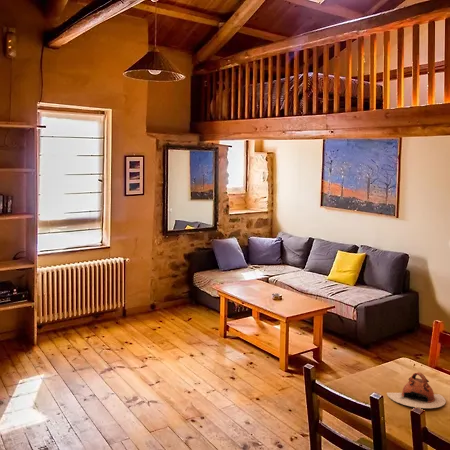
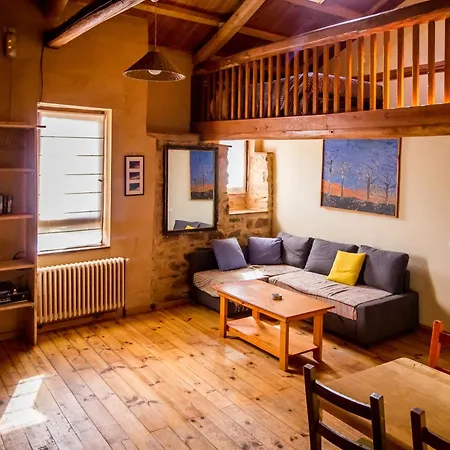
- teapot (416, 384)
